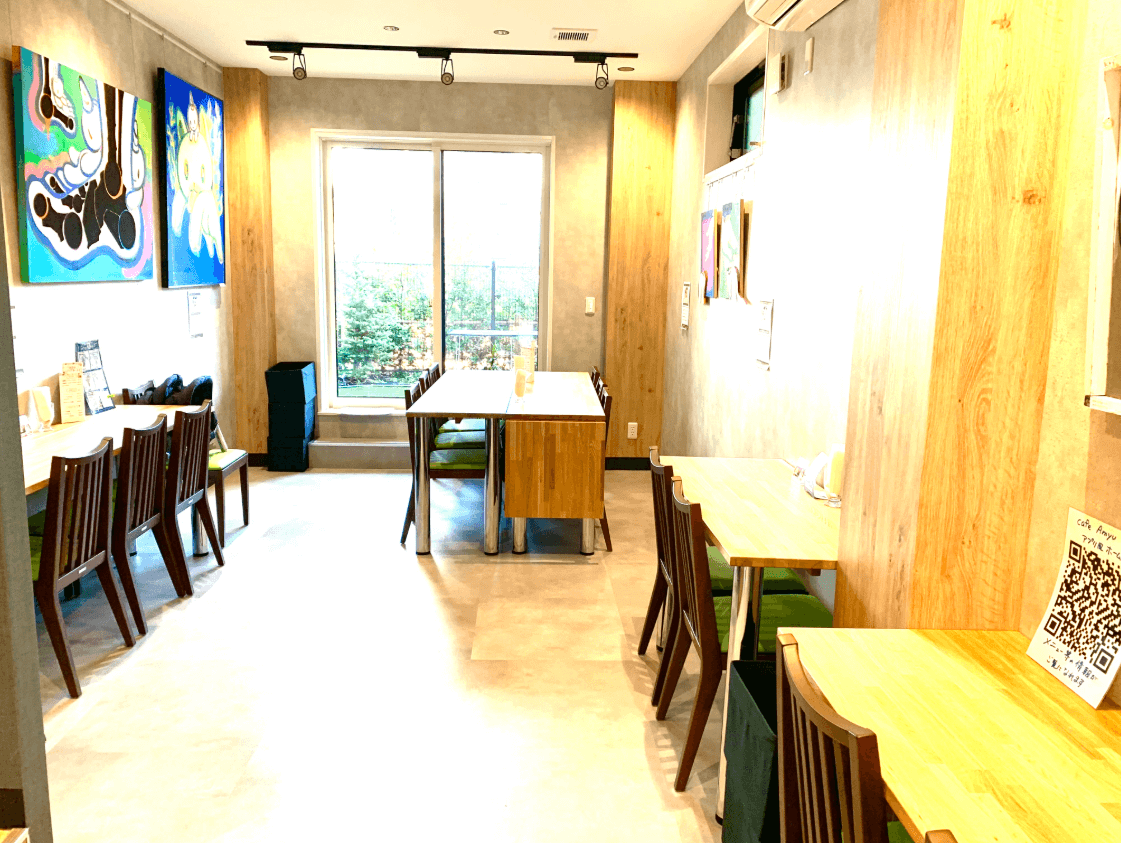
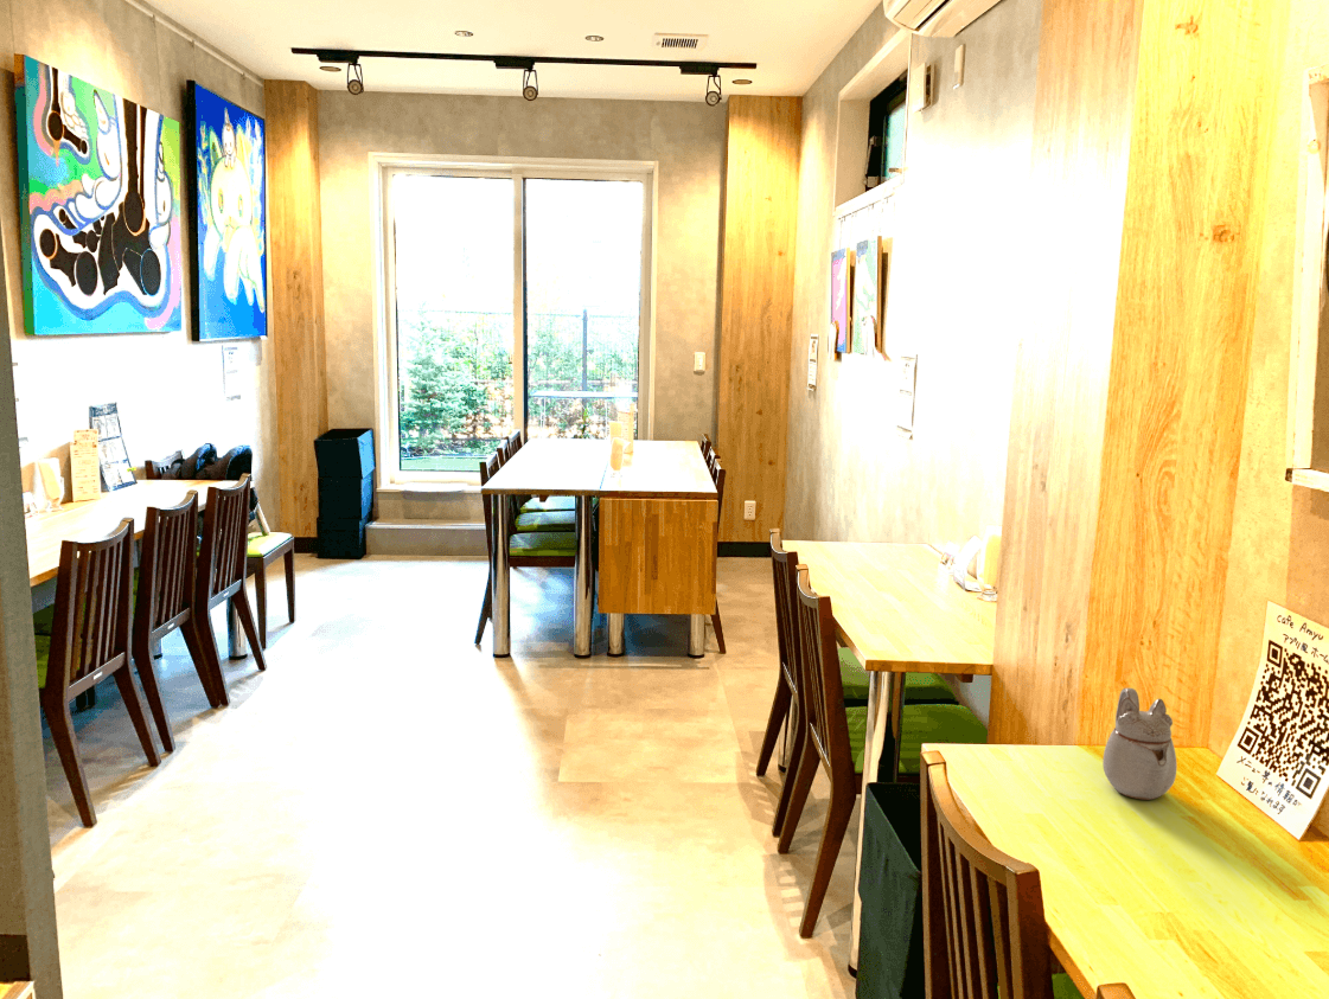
+ teapot (1138, 743)
